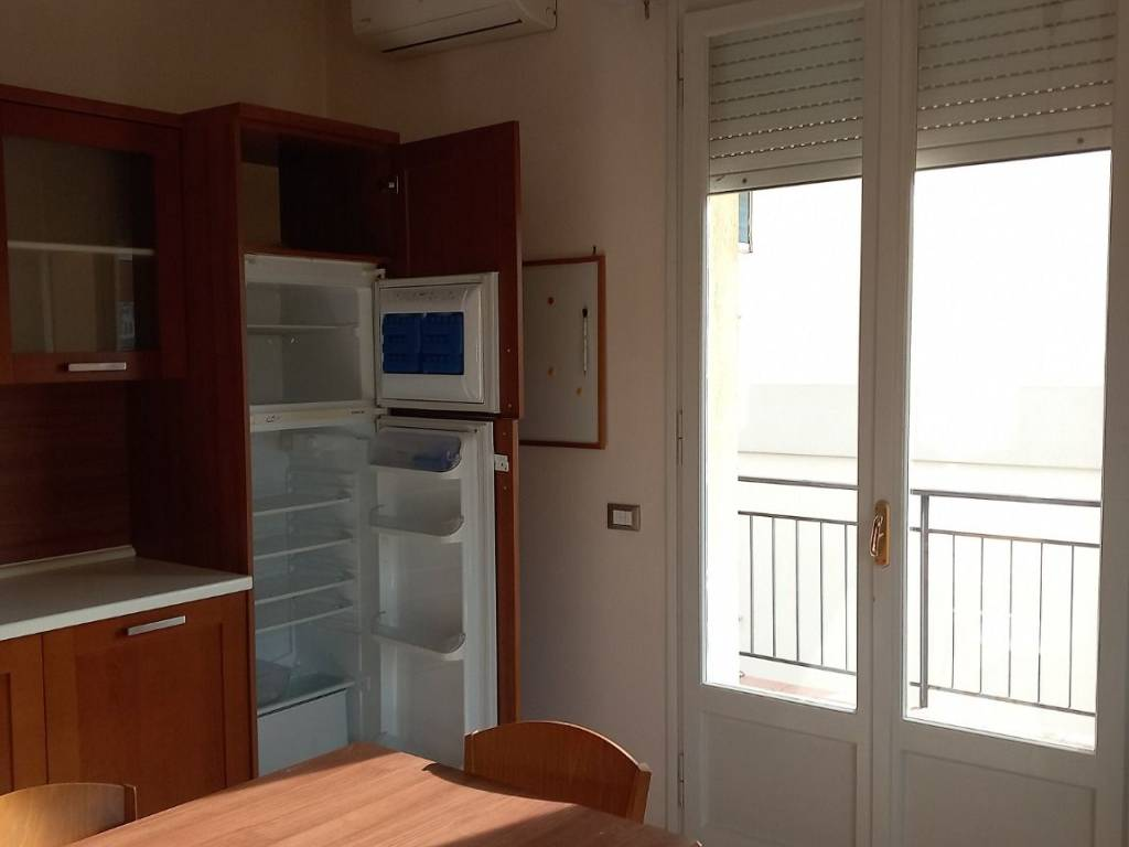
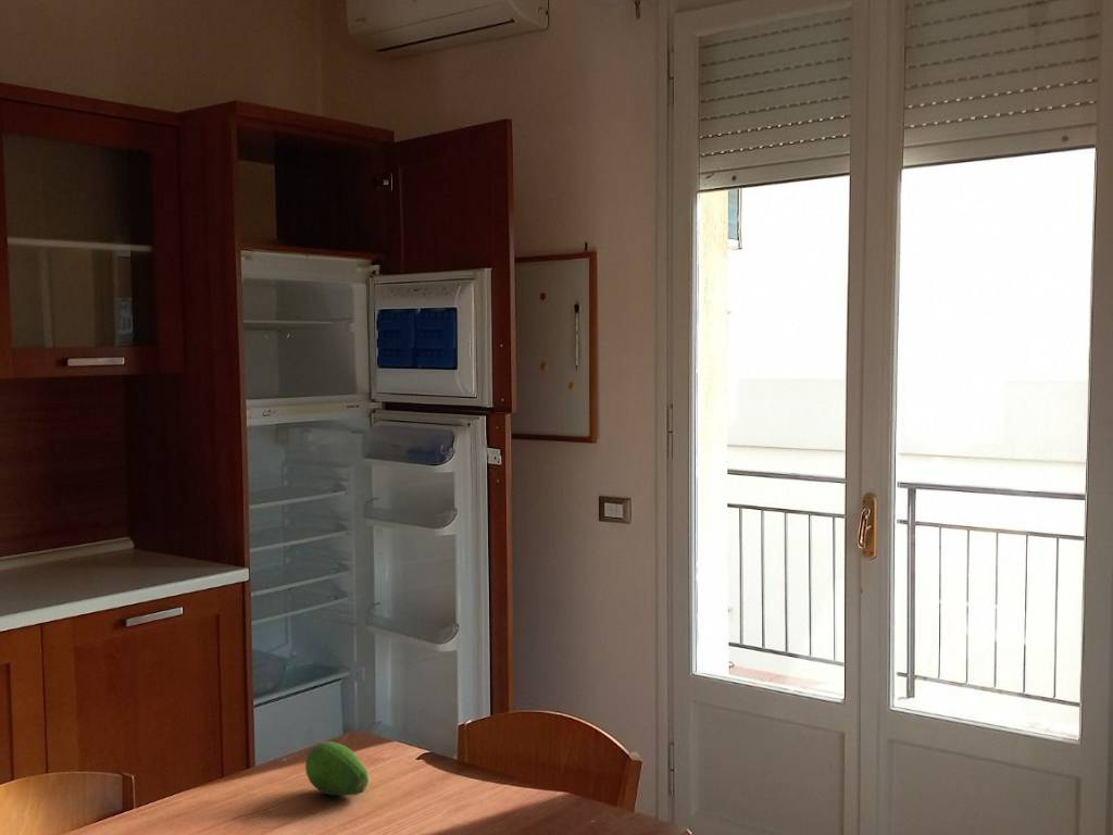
+ fruit (338, 768)
